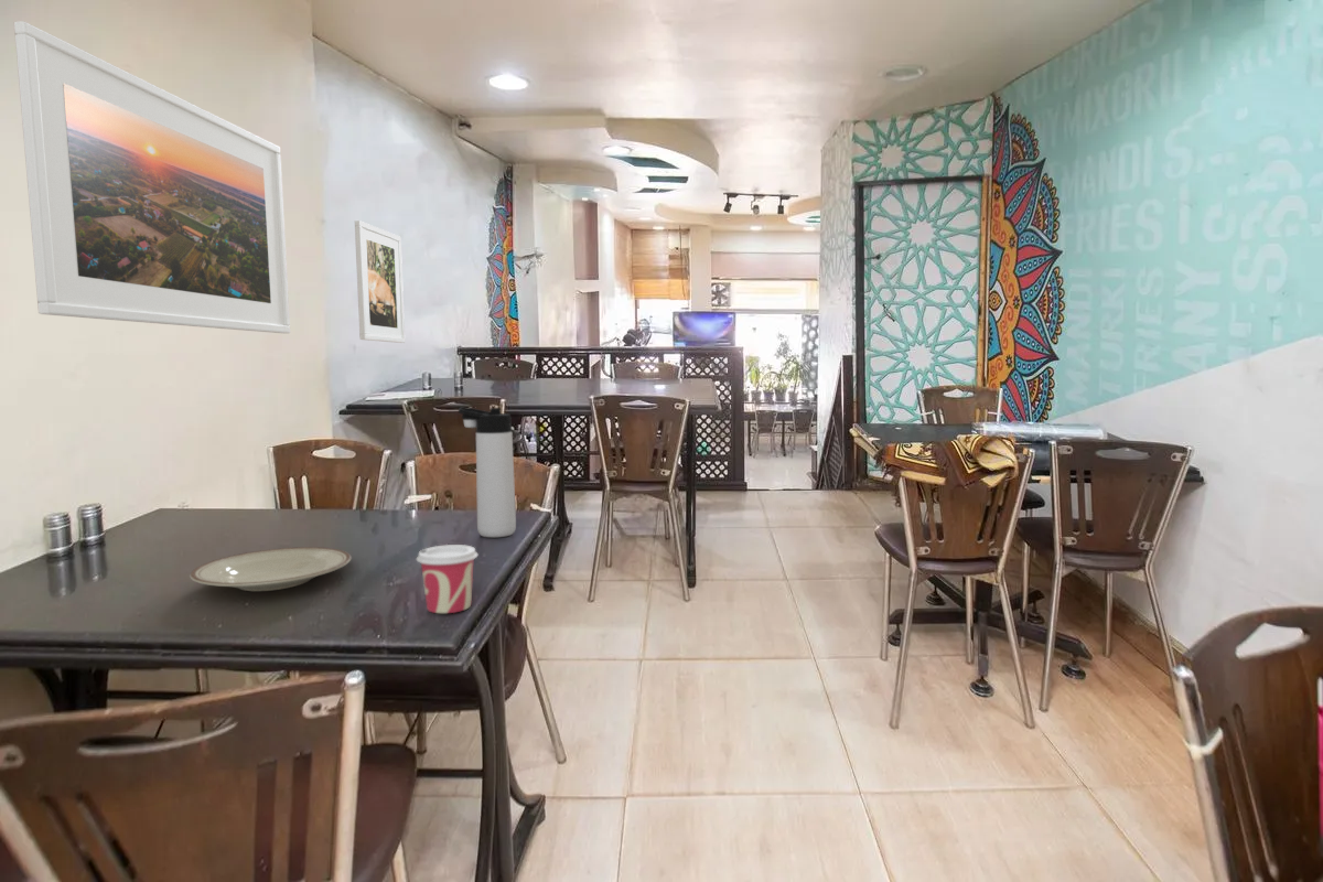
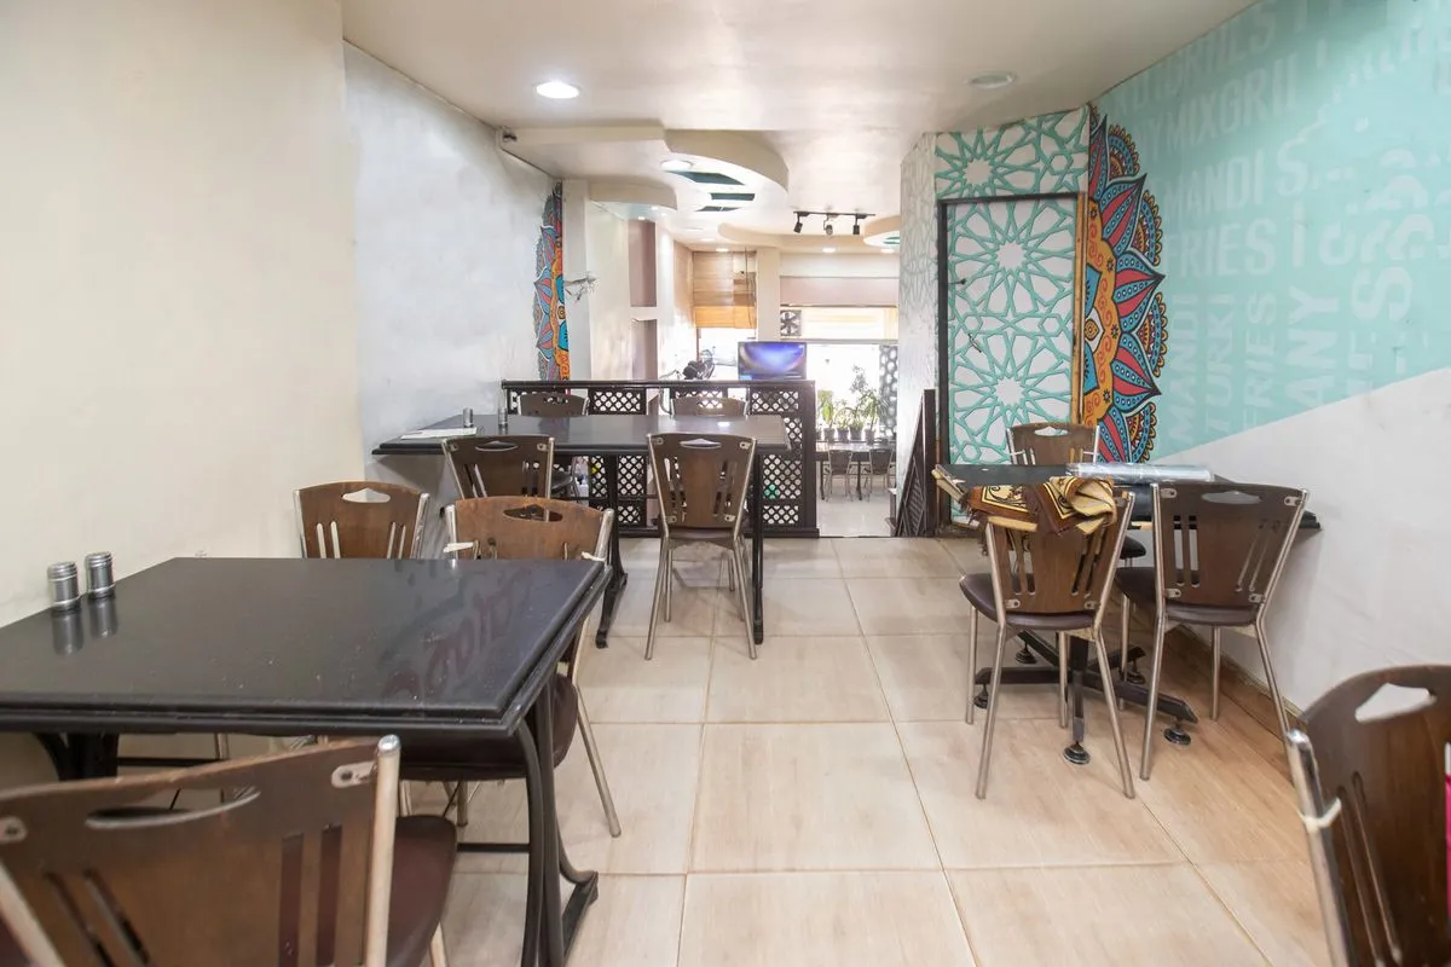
- plate (273, 572)
- cup (448, 579)
- thermos bottle (486, 471)
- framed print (183, 213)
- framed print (381, 286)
